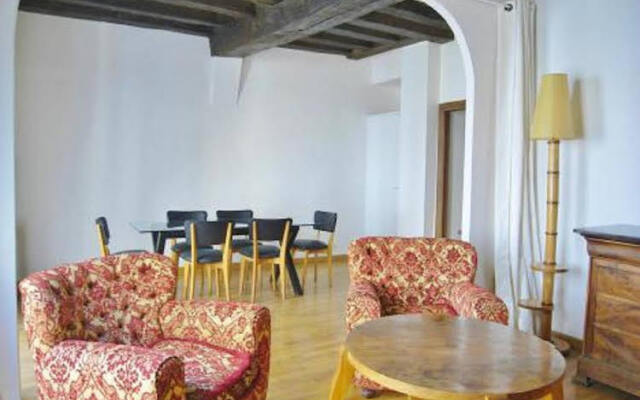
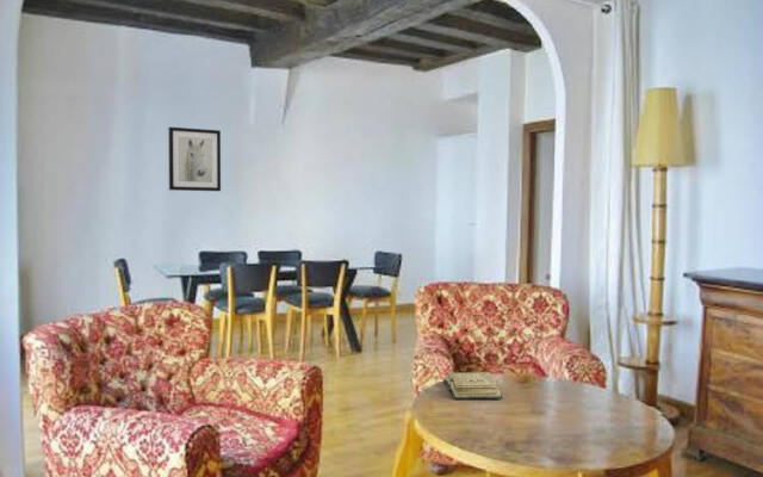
+ diary (471, 382)
+ wall art (194, 160)
